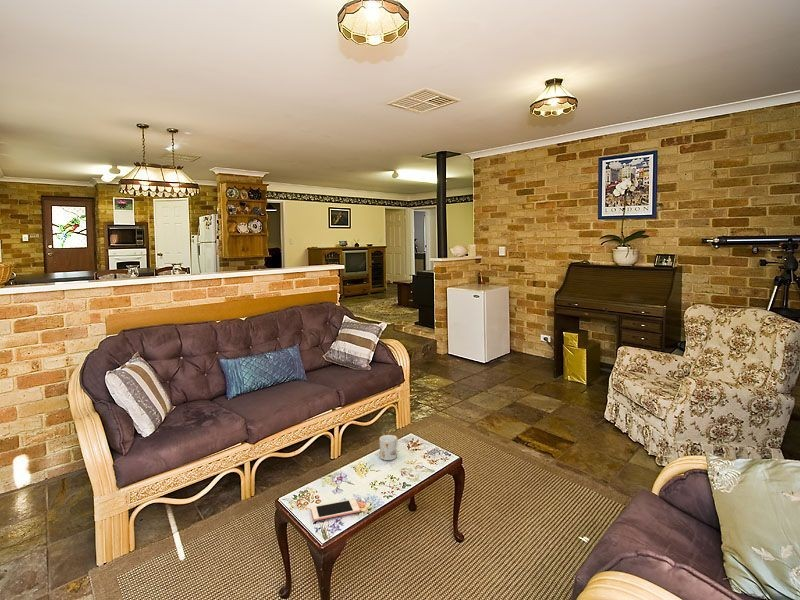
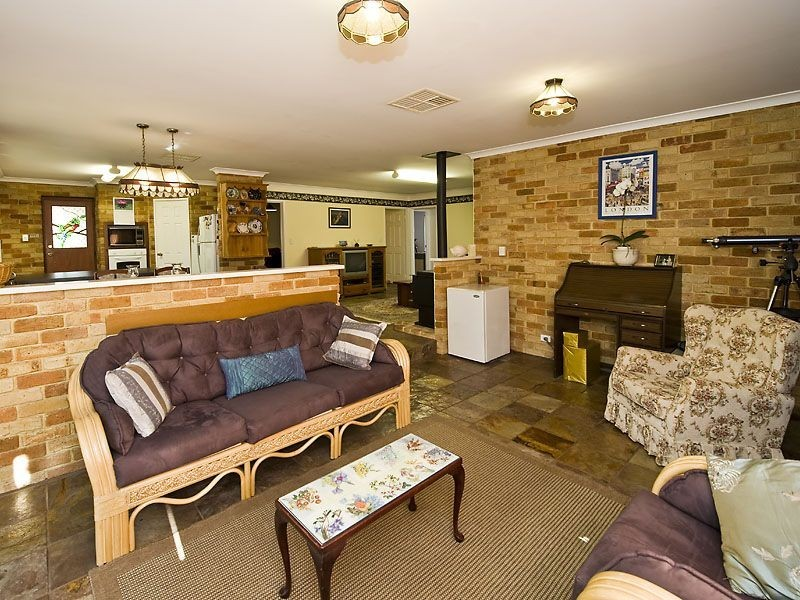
- mug (390, 445)
- cell phone (335, 509)
